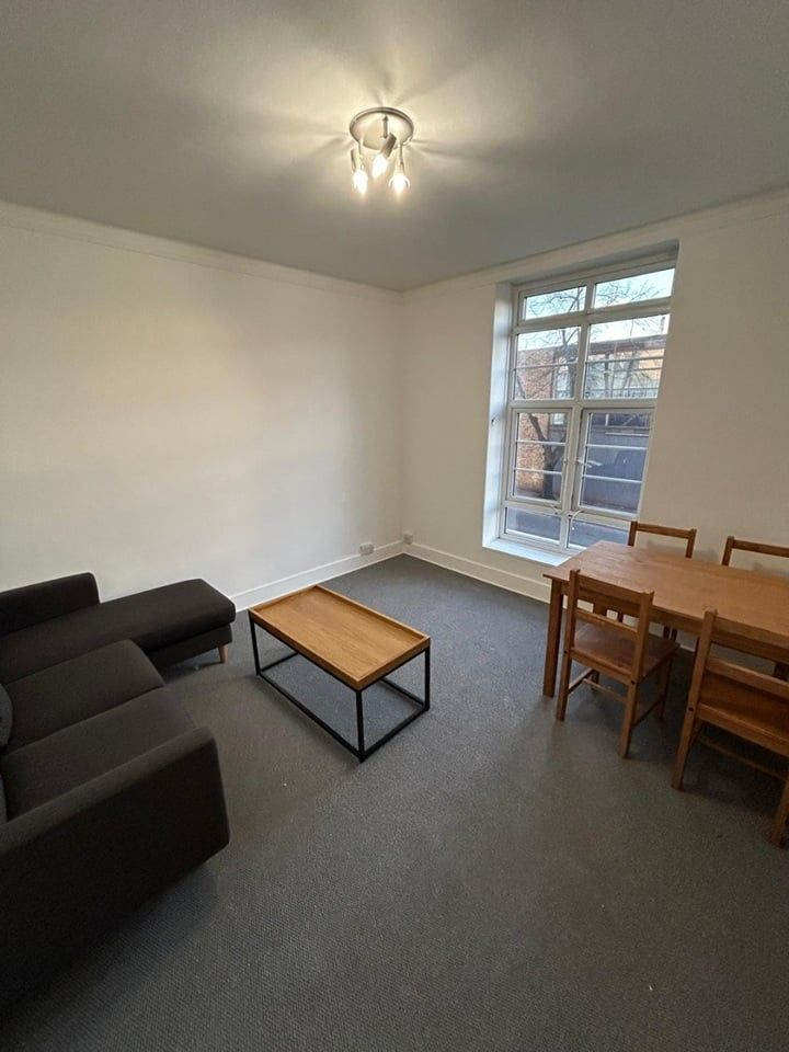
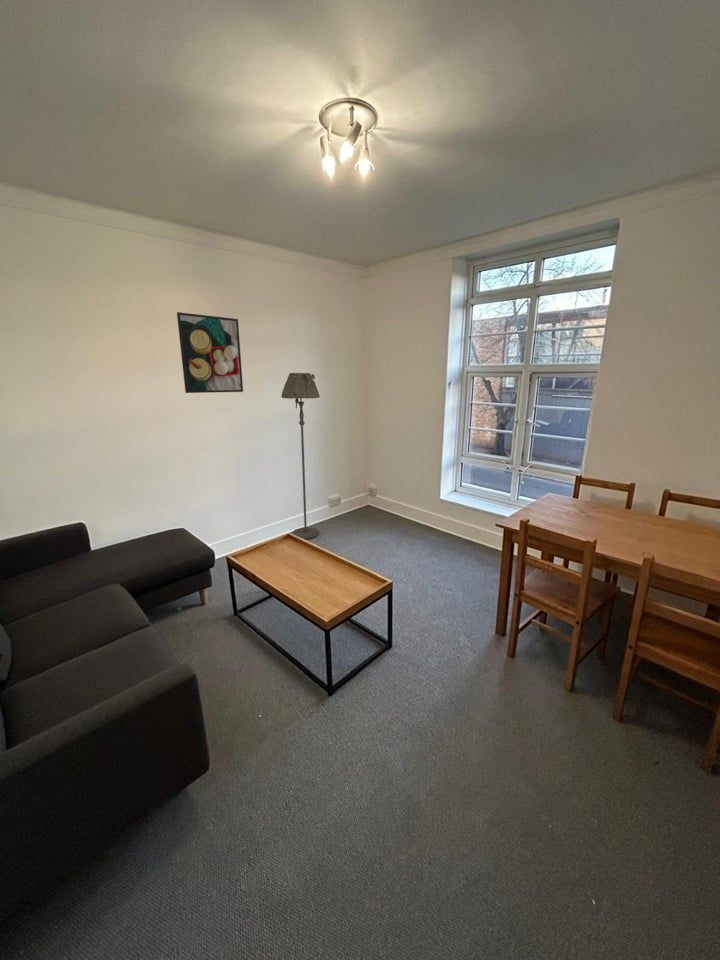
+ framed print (212, 355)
+ floor lamp (302, 457)
